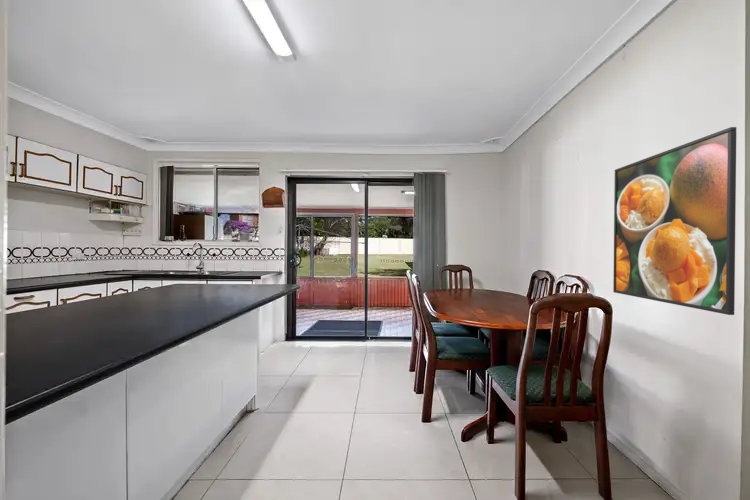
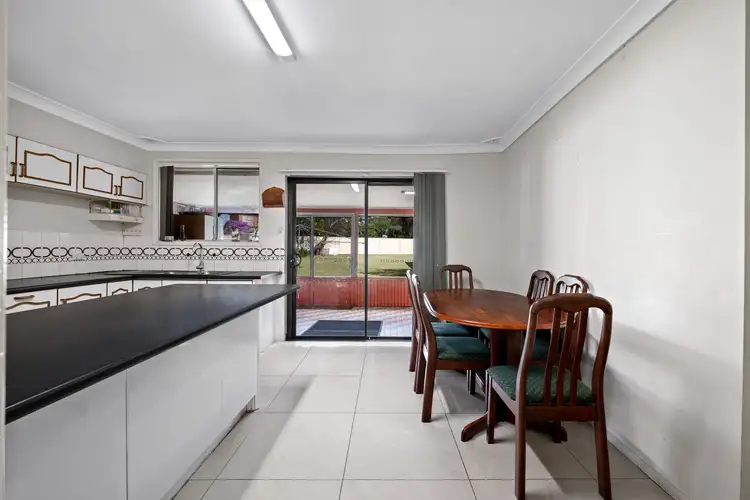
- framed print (661, 227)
